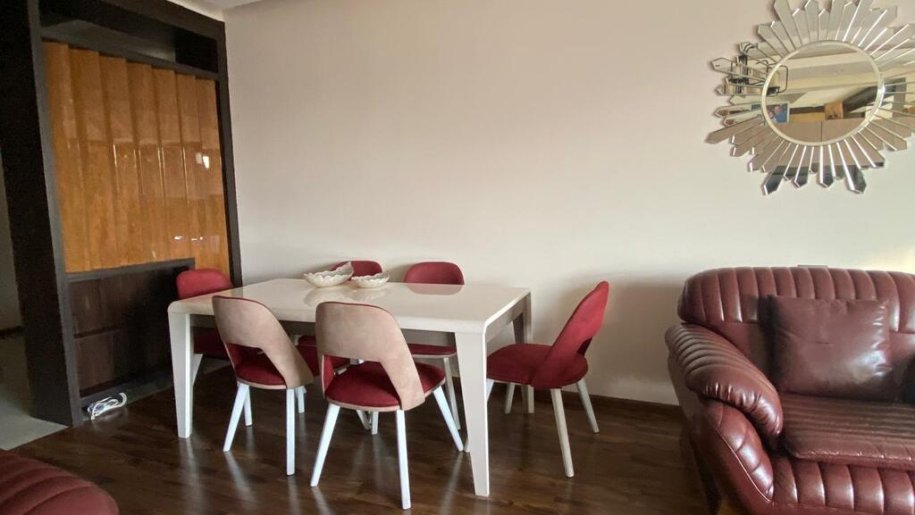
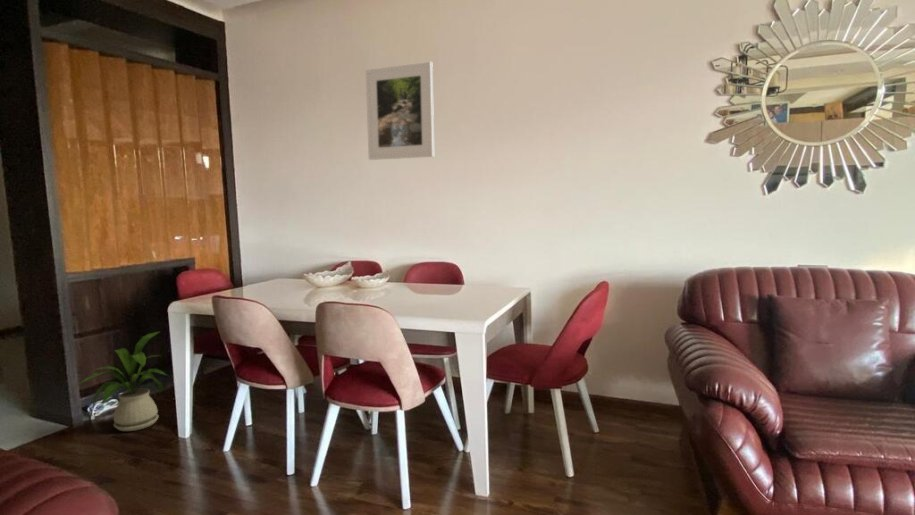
+ house plant (122, 384)
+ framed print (399, 112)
